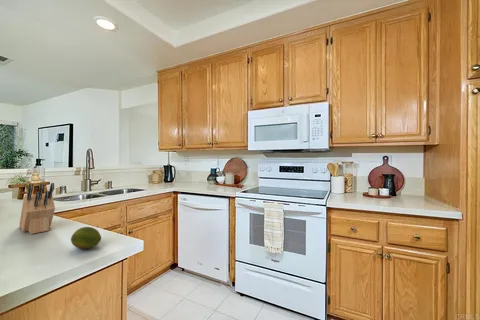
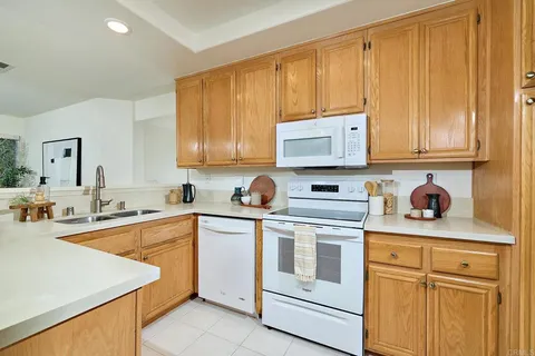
- knife block (37, 205)
- fruit (86, 237)
